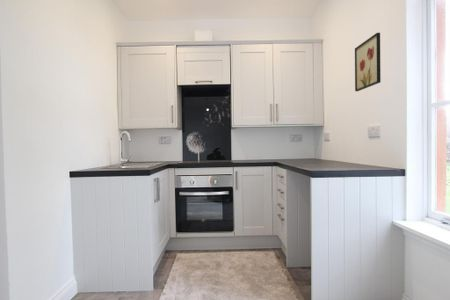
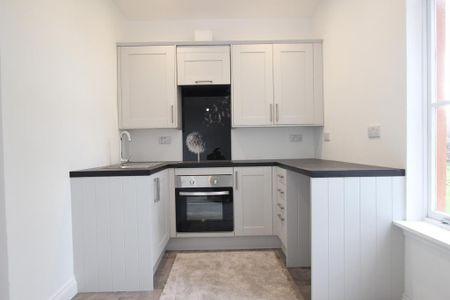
- wall art (367, 64)
